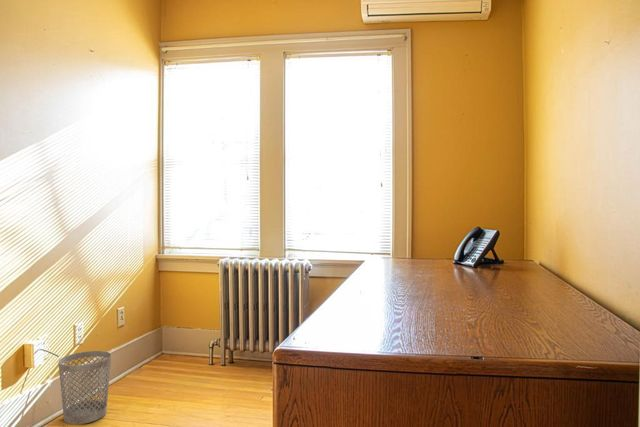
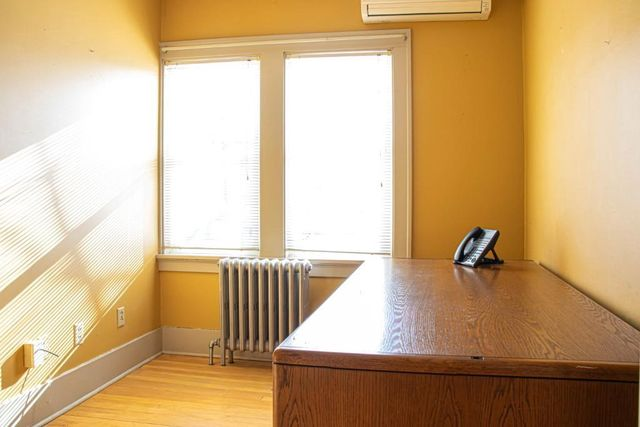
- wastebasket (85, 387)
